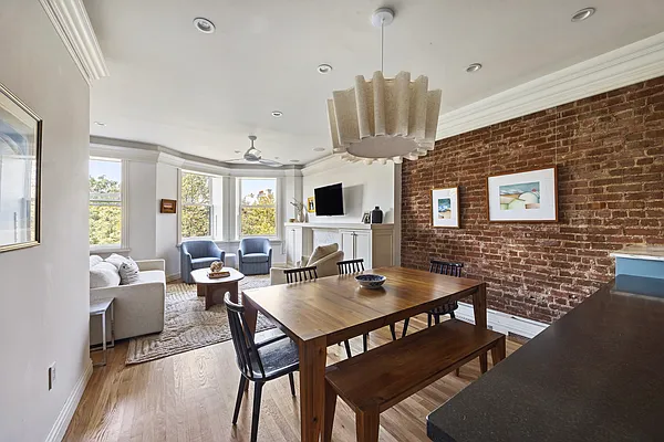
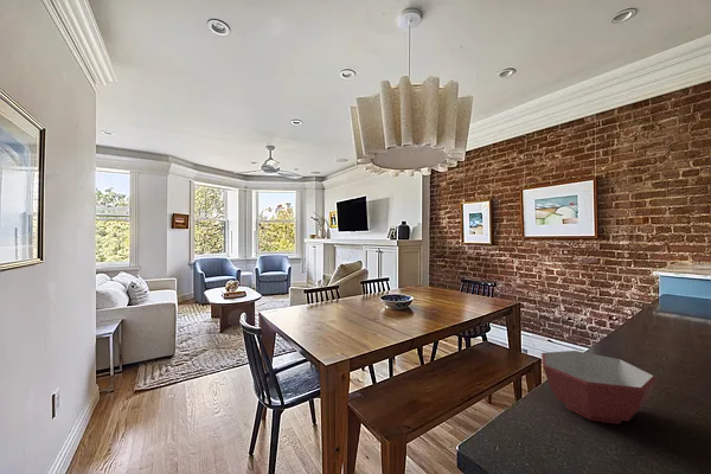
+ bowl (590, 386)
